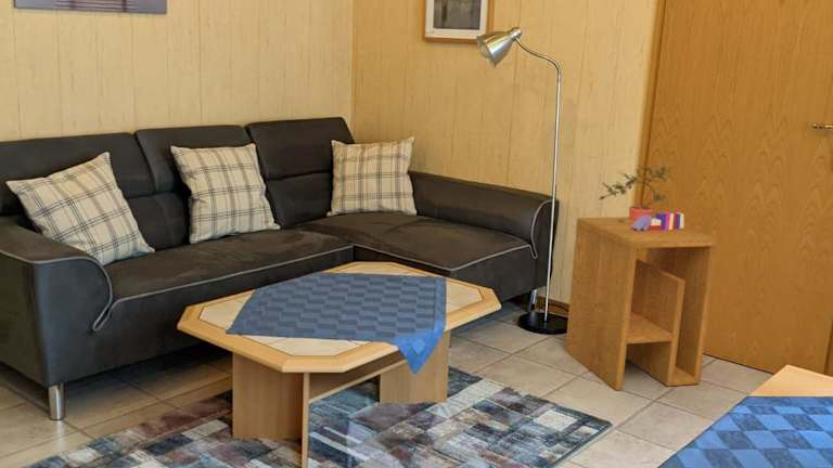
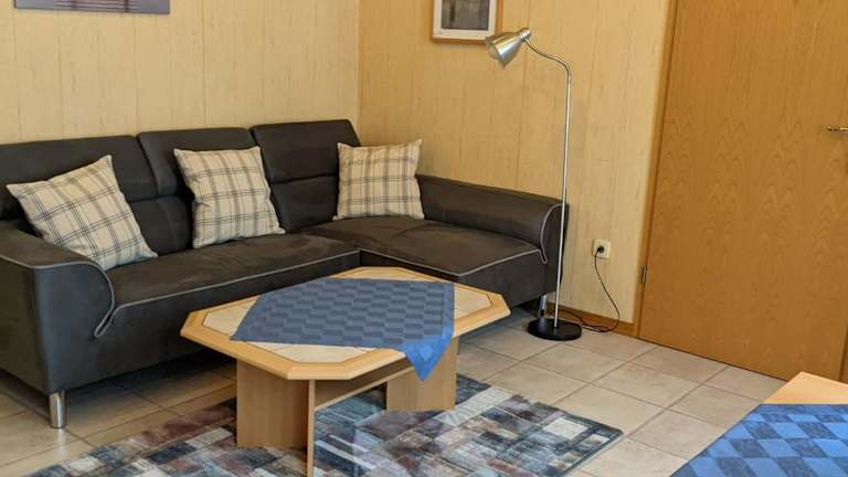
- books (658, 220)
- potted plant (631, 187)
- side table (637, 298)
